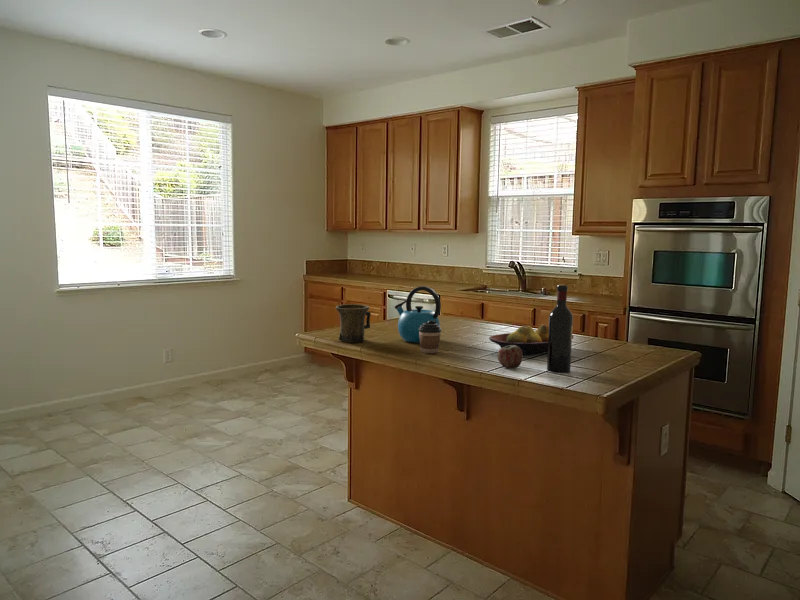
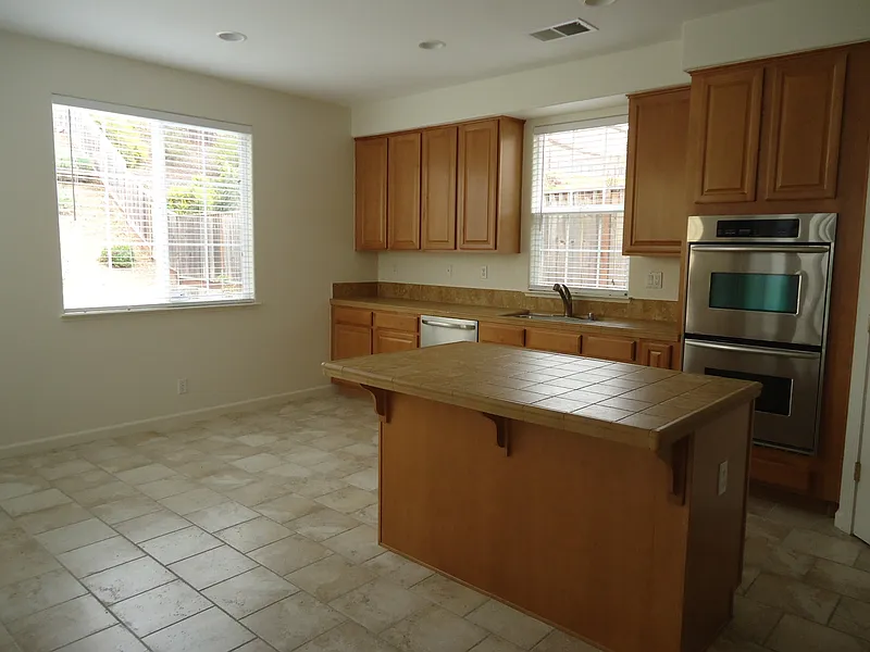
- kettle (416, 313)
- fruit bowl (532, 337)
- apple (509, 356)
- coffee cup (429, 336)
- mug (352, 323)
- wine bottle (560, 327)
